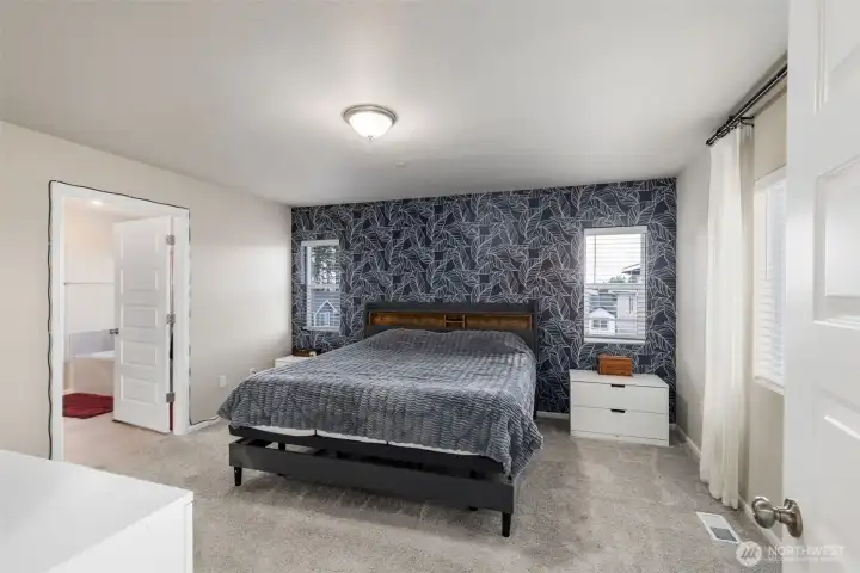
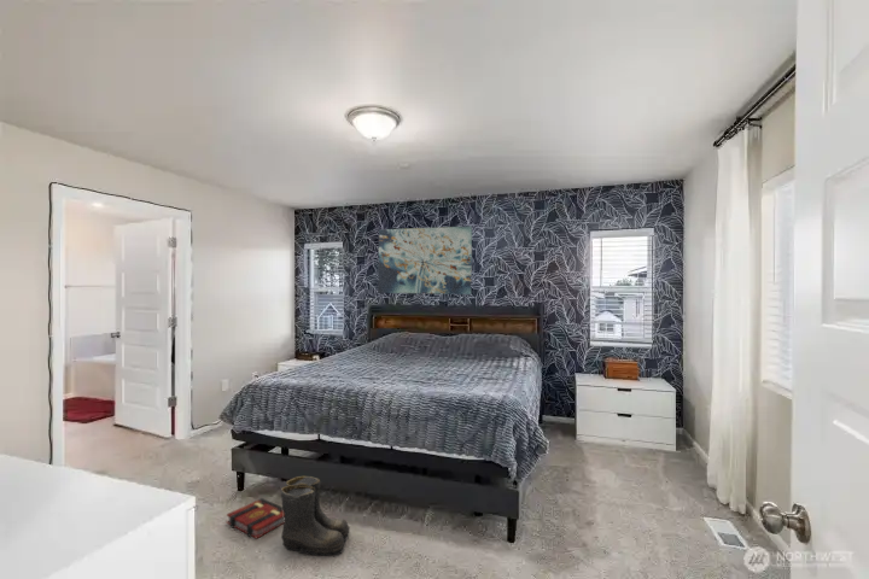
+ book (259, 515)
+ wall art (422, 261)
+ boots (315, 513)
